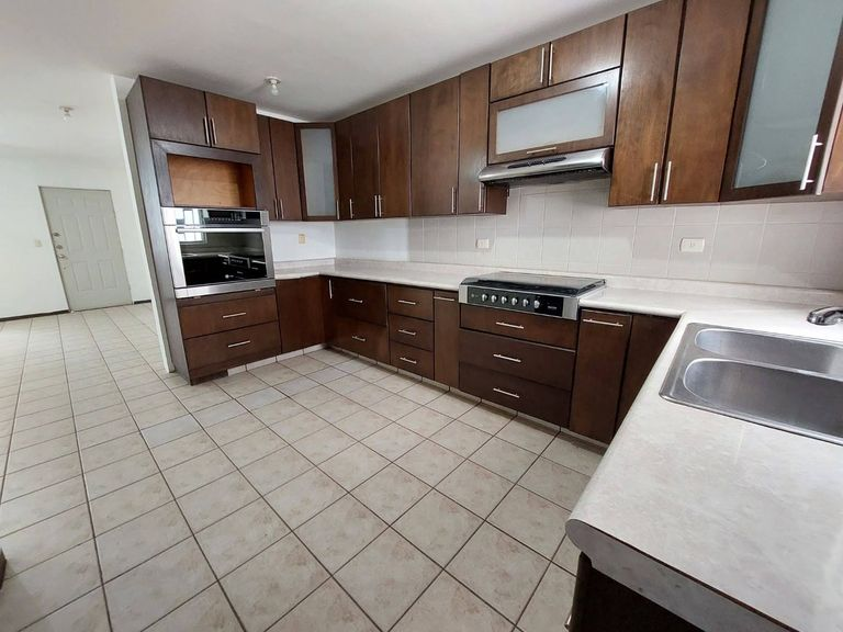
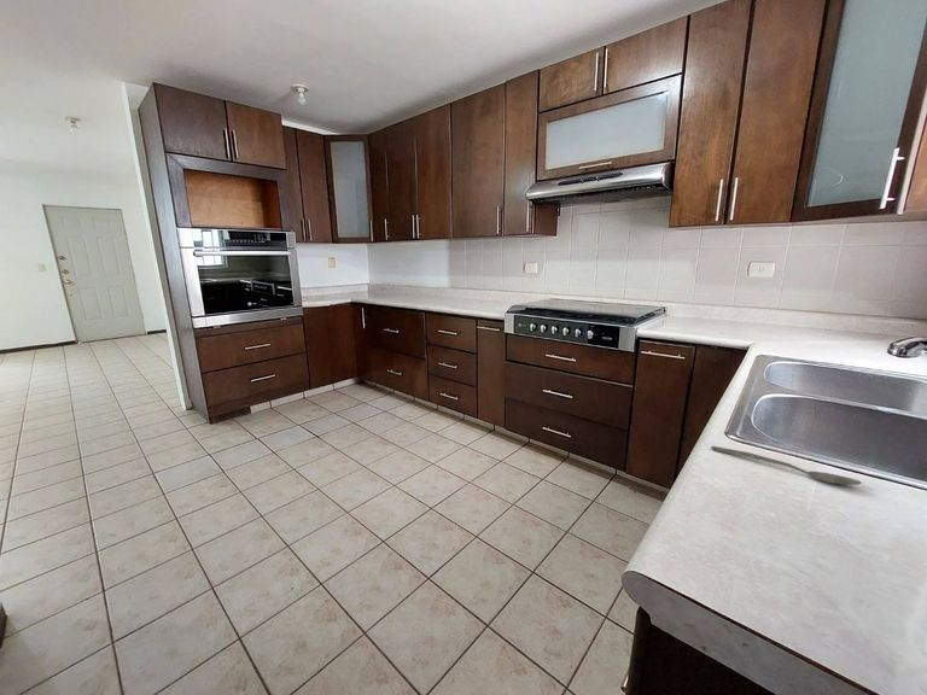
+ spoon (777, 463)
